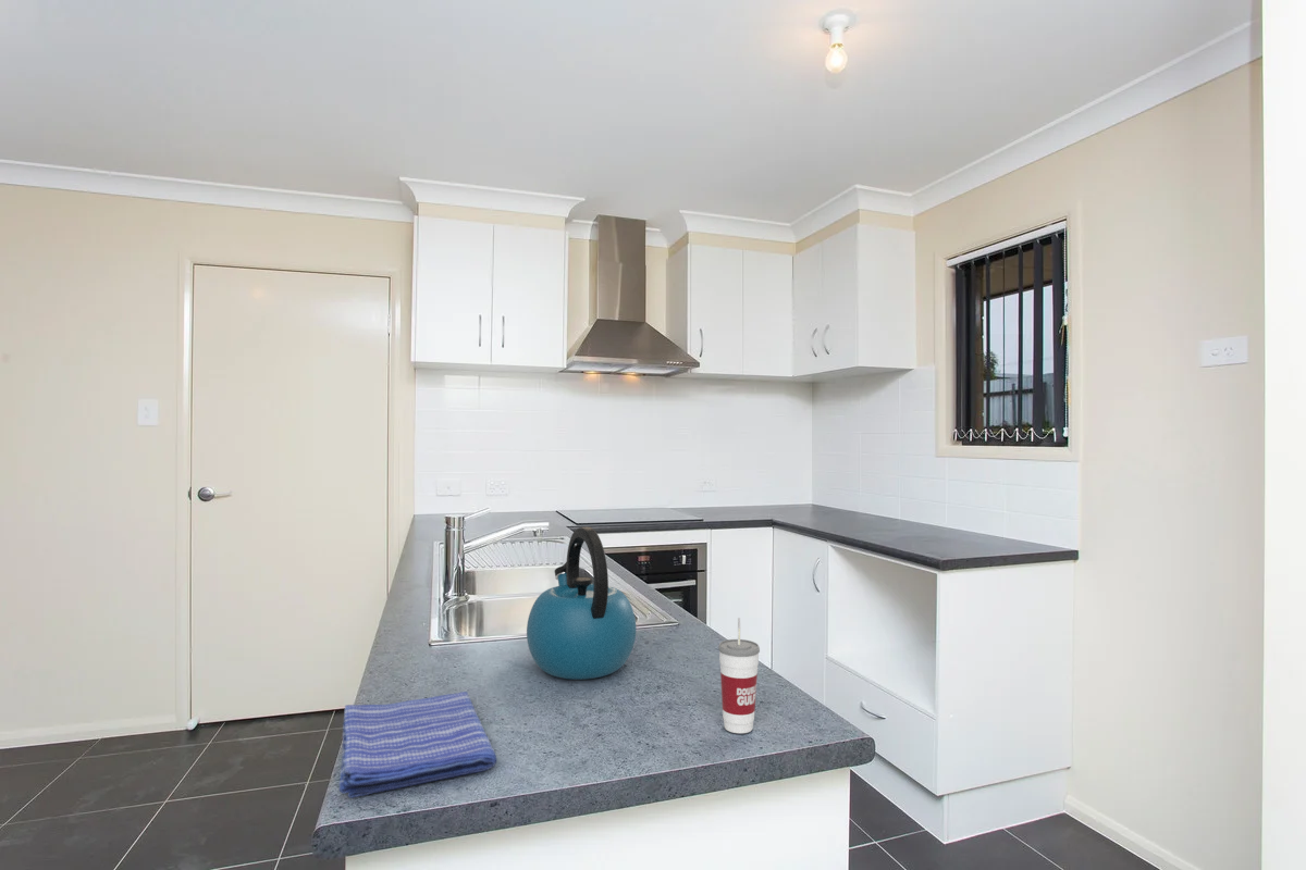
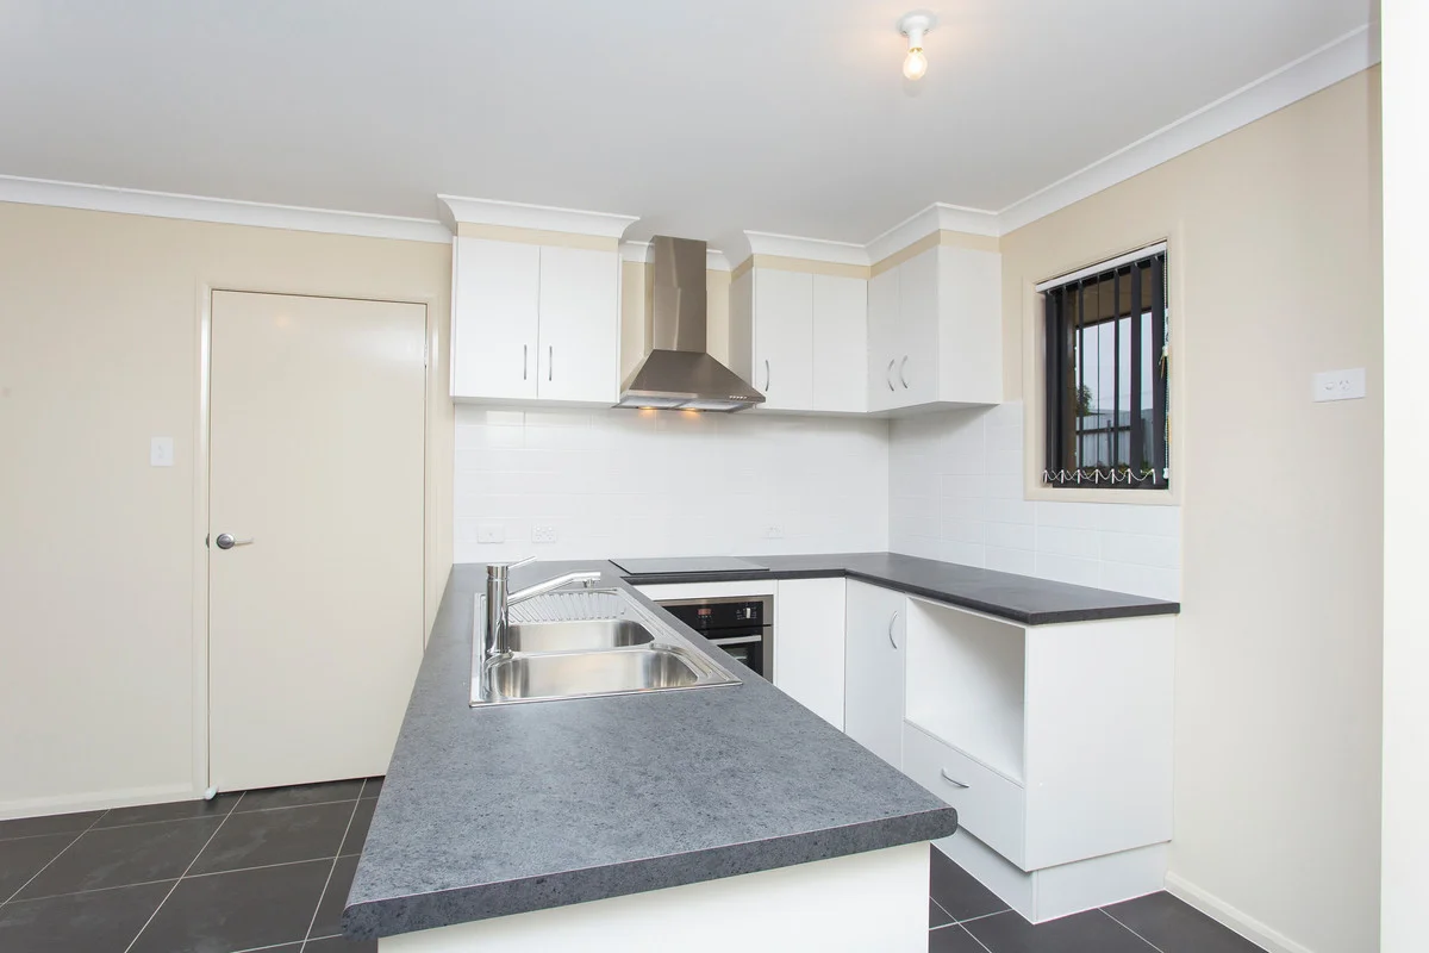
- cup (738, 671)
- kettle (580, 595)
- dish towel (414, 733)
